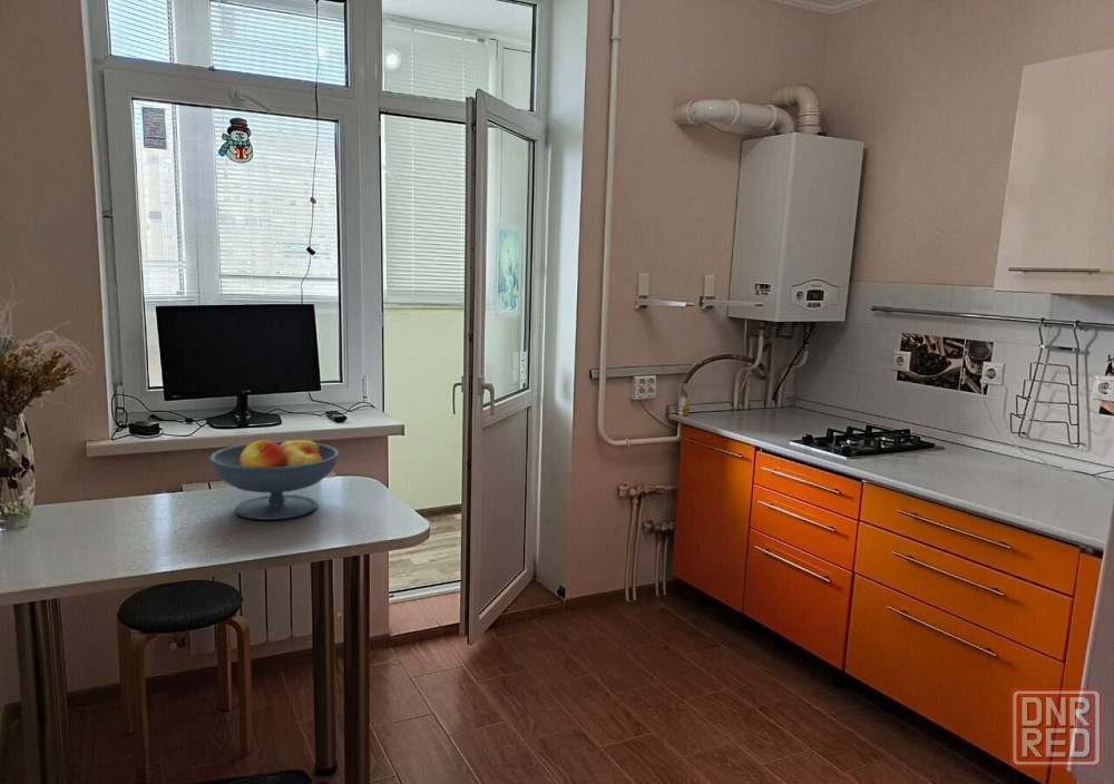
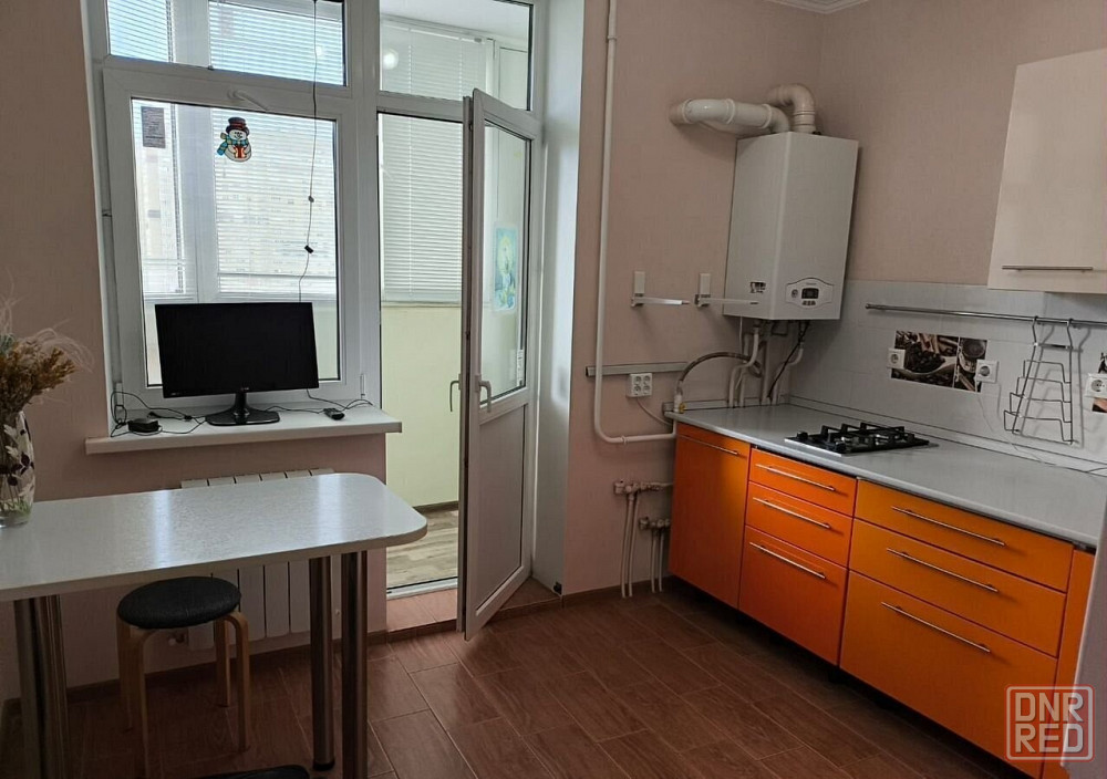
- fruit bowl (275, 471)
